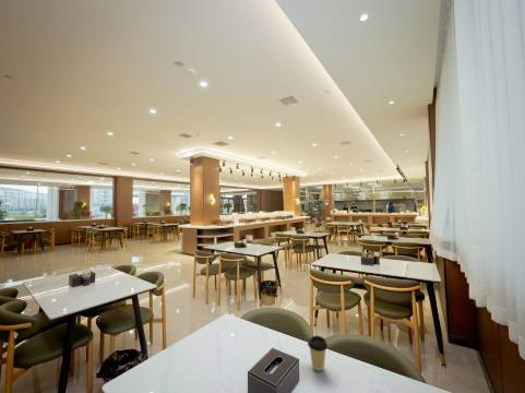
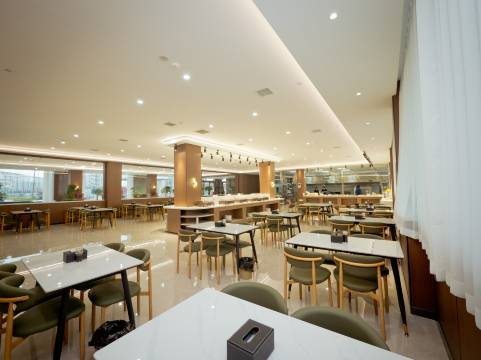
- coffee cup (318, 353)
